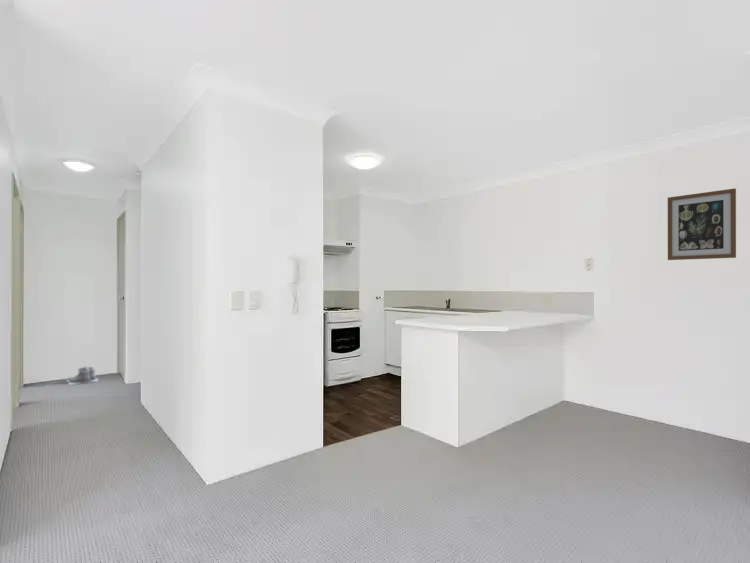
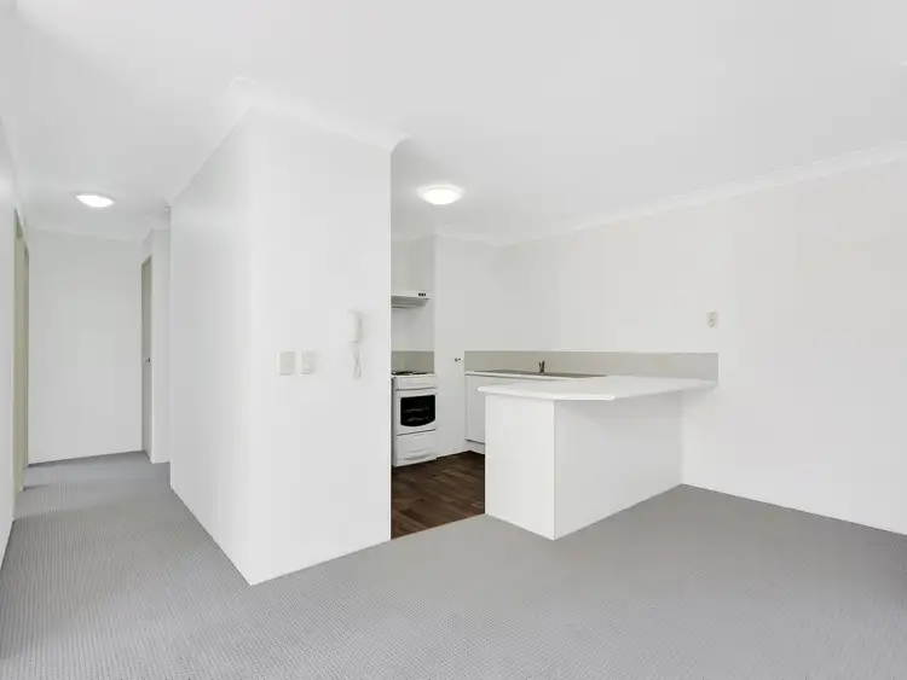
- boots (82, 373)
- wall art (700, 226)
